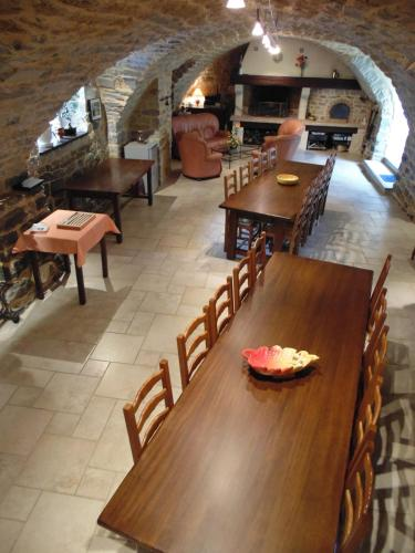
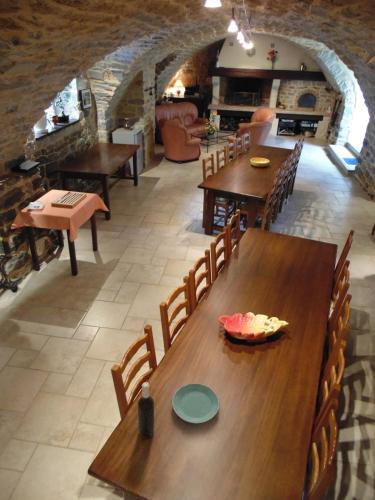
+ wine bottle (146, 409)
+ plate (195, 403)
